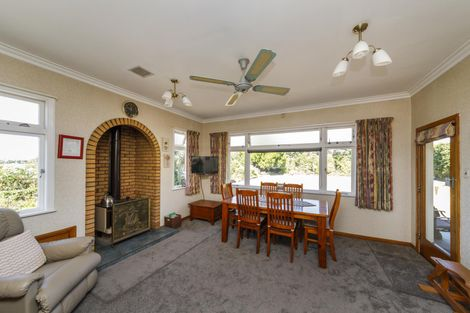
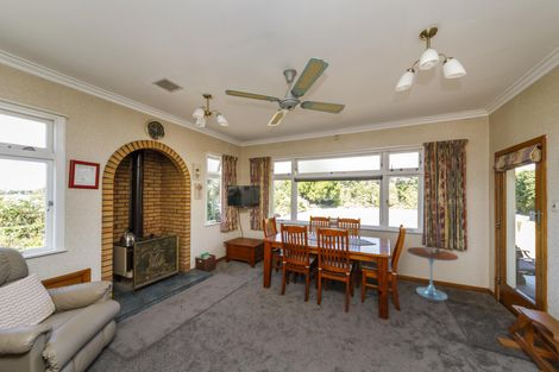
+ side table (431, 269)
